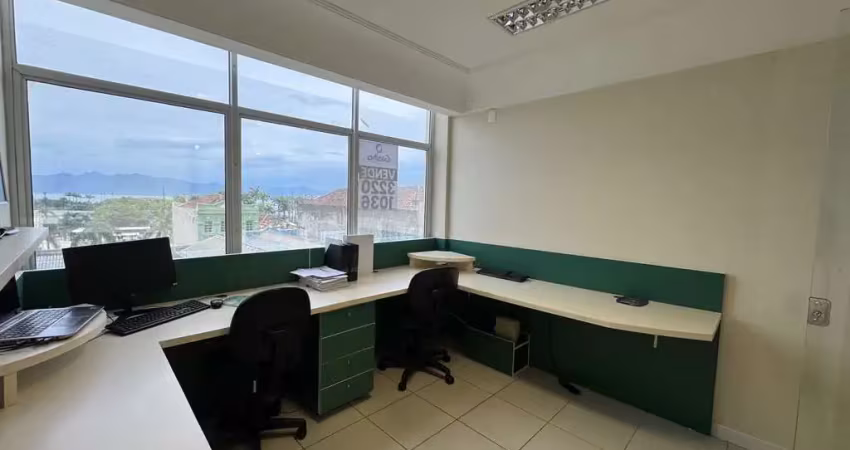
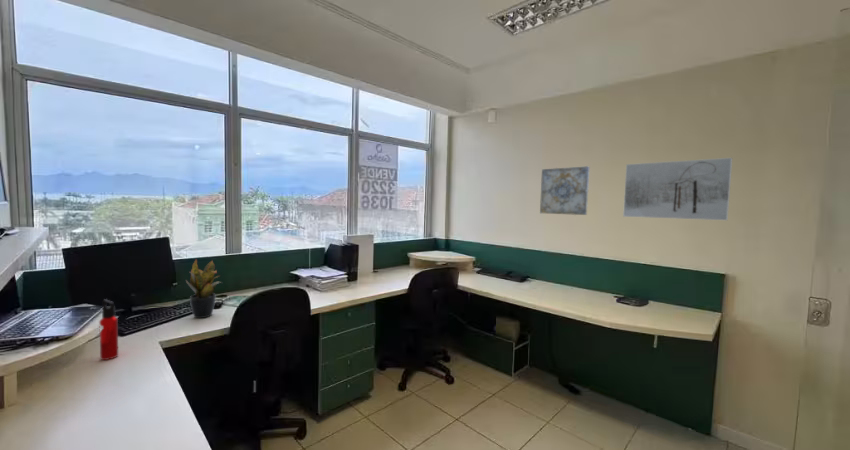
+ potted plant (204, 286)
+ wall art (563, 191)
+ water bottle (108, 328)
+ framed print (672, 190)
